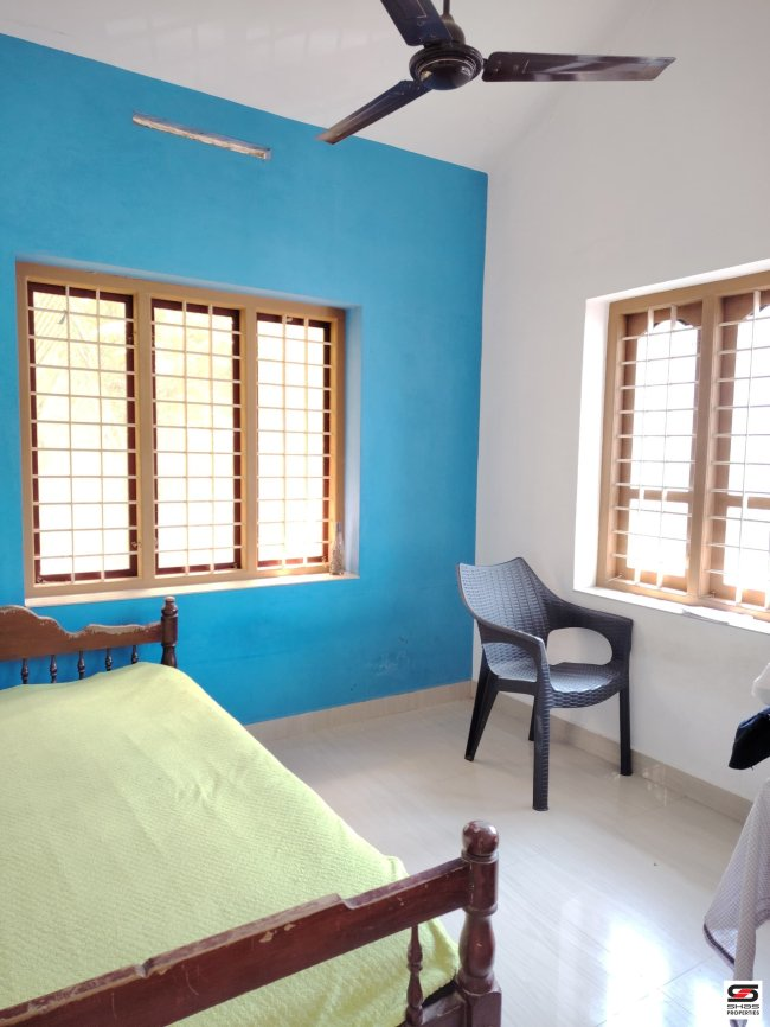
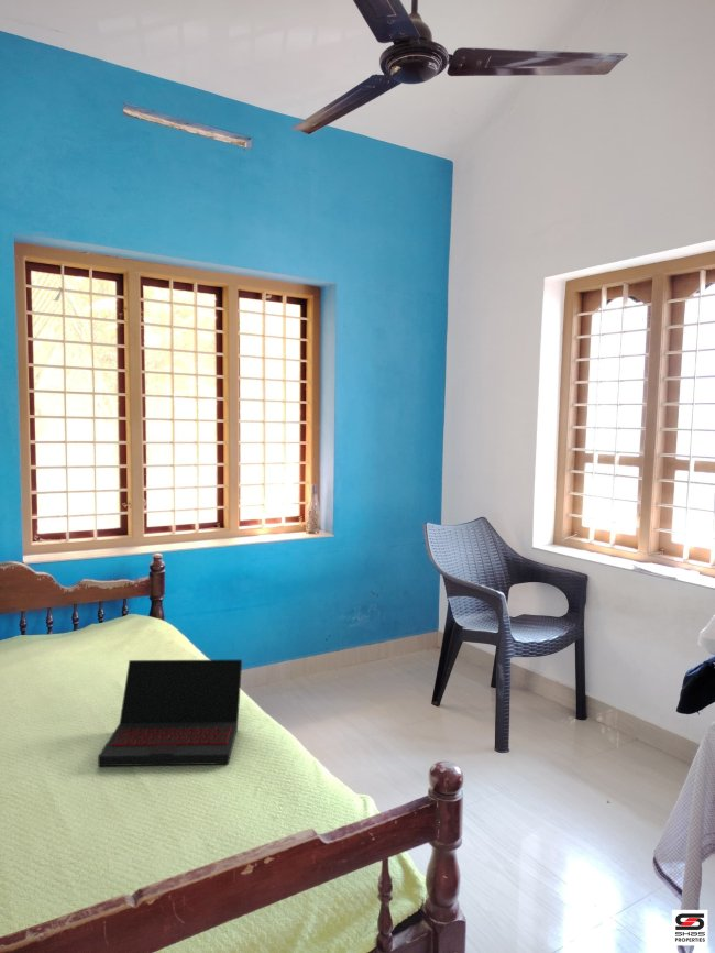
+ laptop (176, 706)
